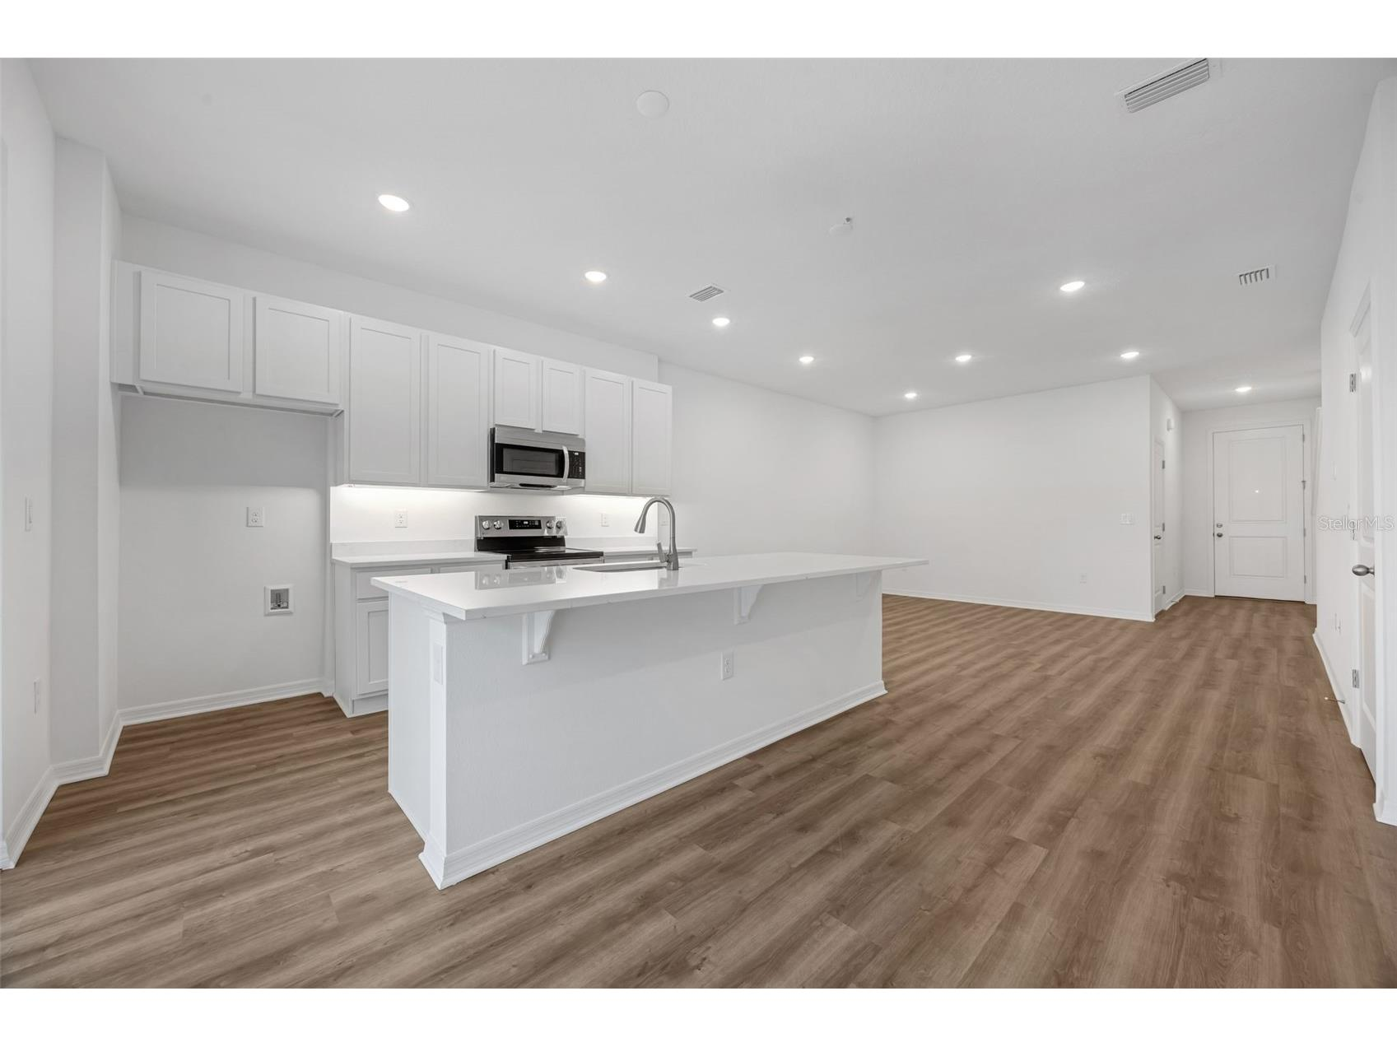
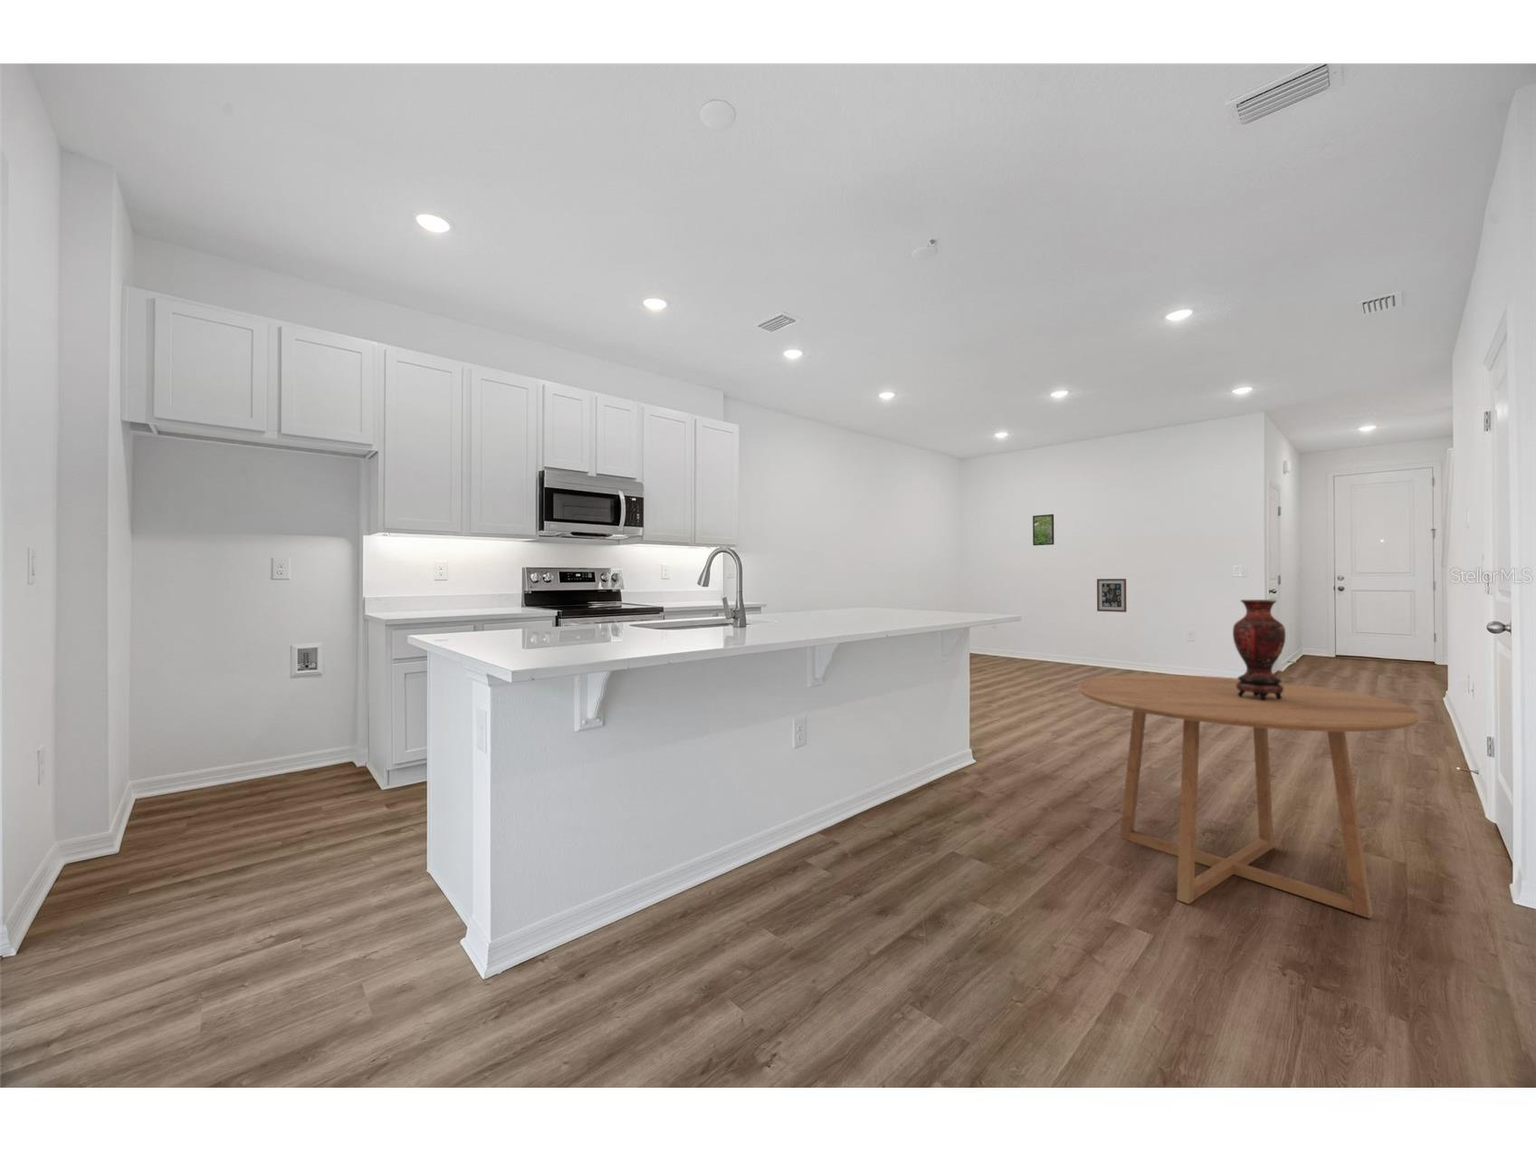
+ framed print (1043, 530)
+ dining table (1255, 776)
+ wall art (1110, 595)
+ vase (1258, 647)
